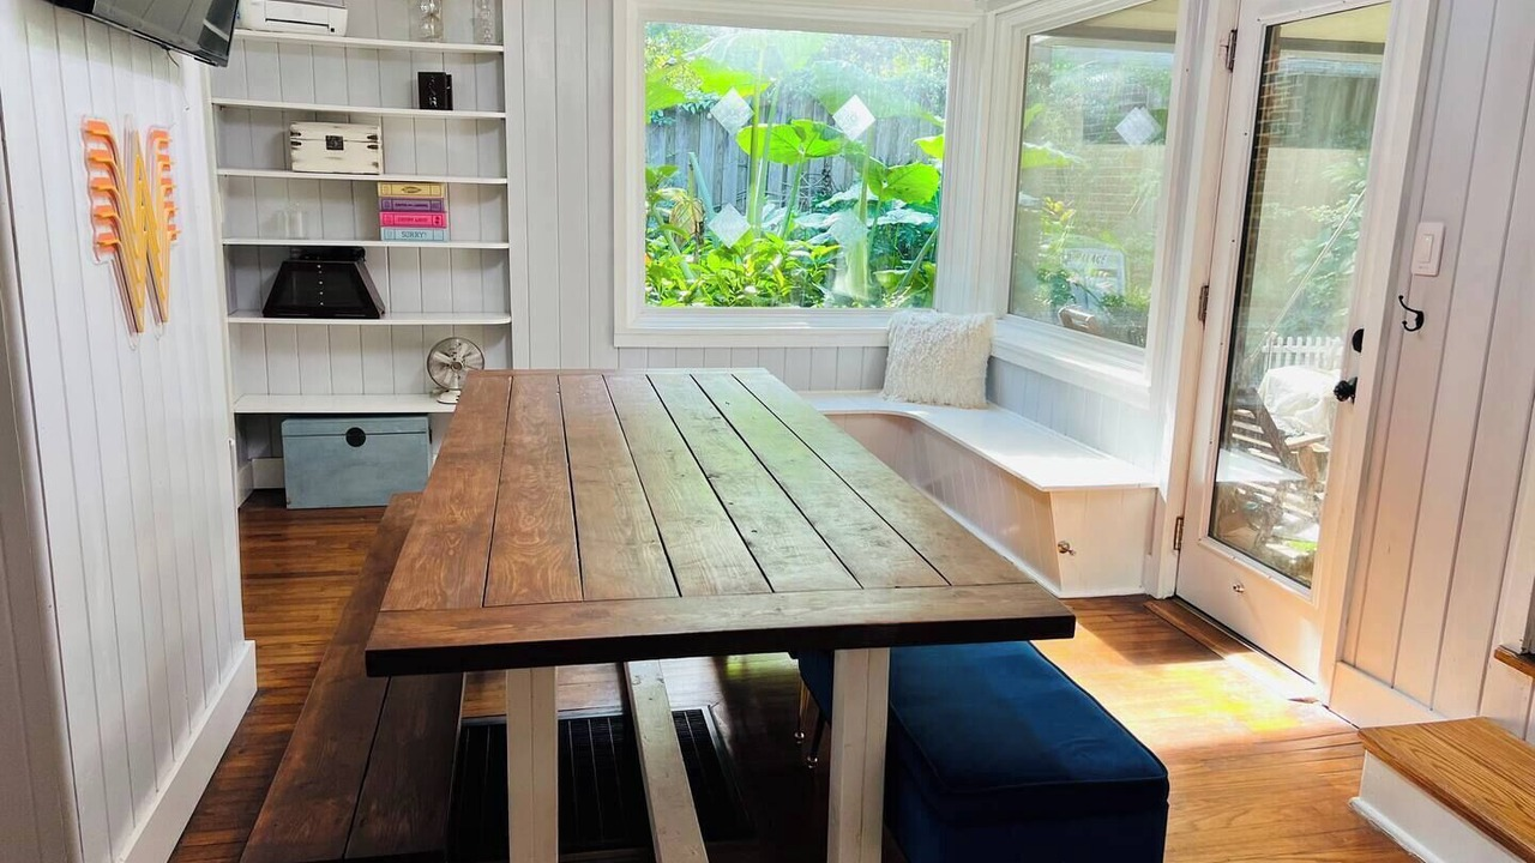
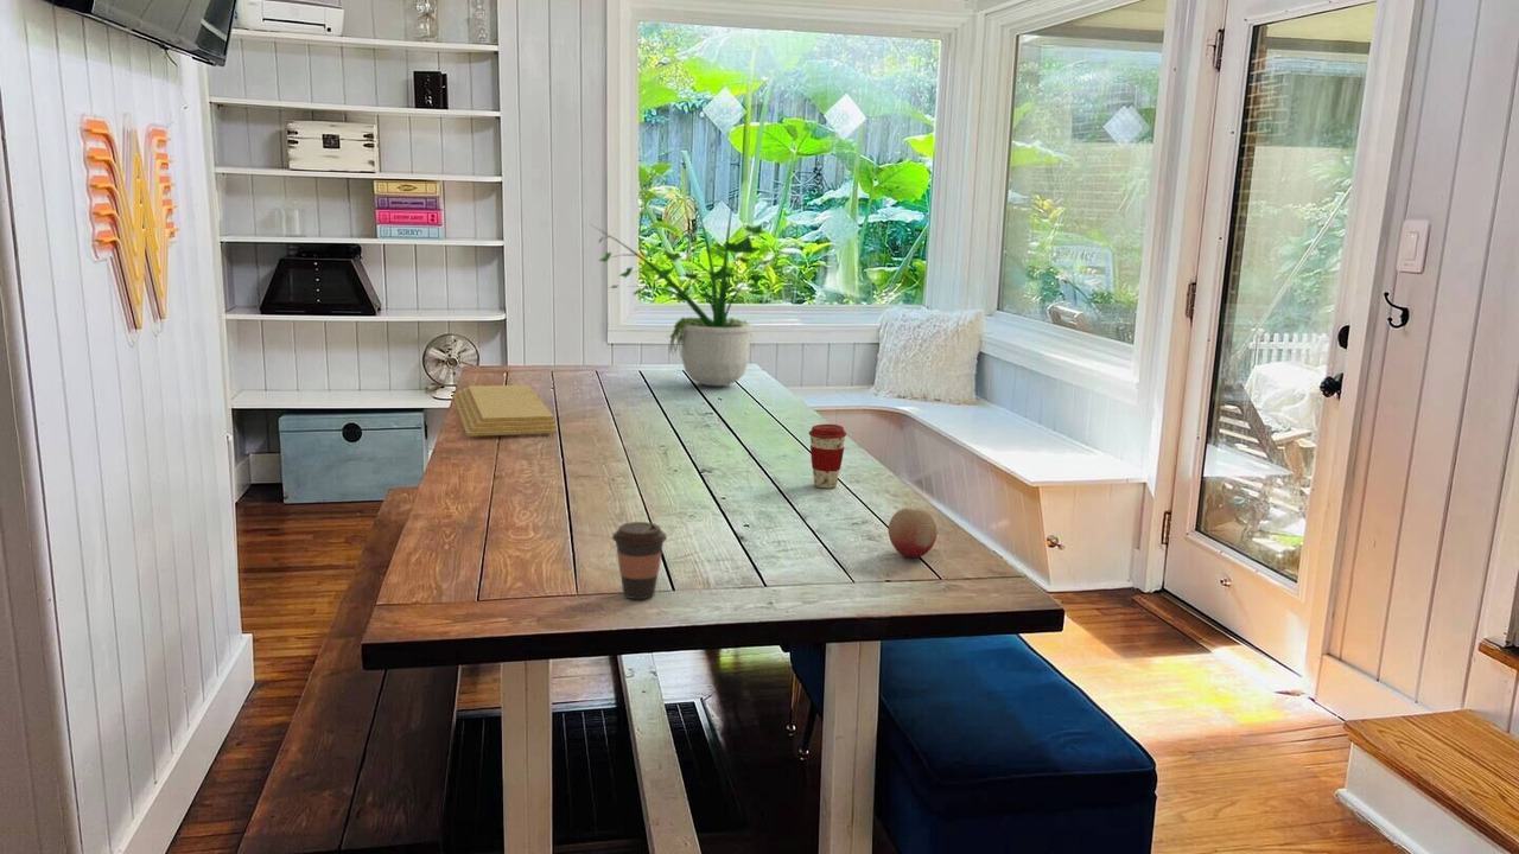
+ coffee cup (638, 561)
+ cutting board (500, 407)
+ fruit (911, 531)
+ potted plant (687, 282)
+ coffee cup (826, 455)
